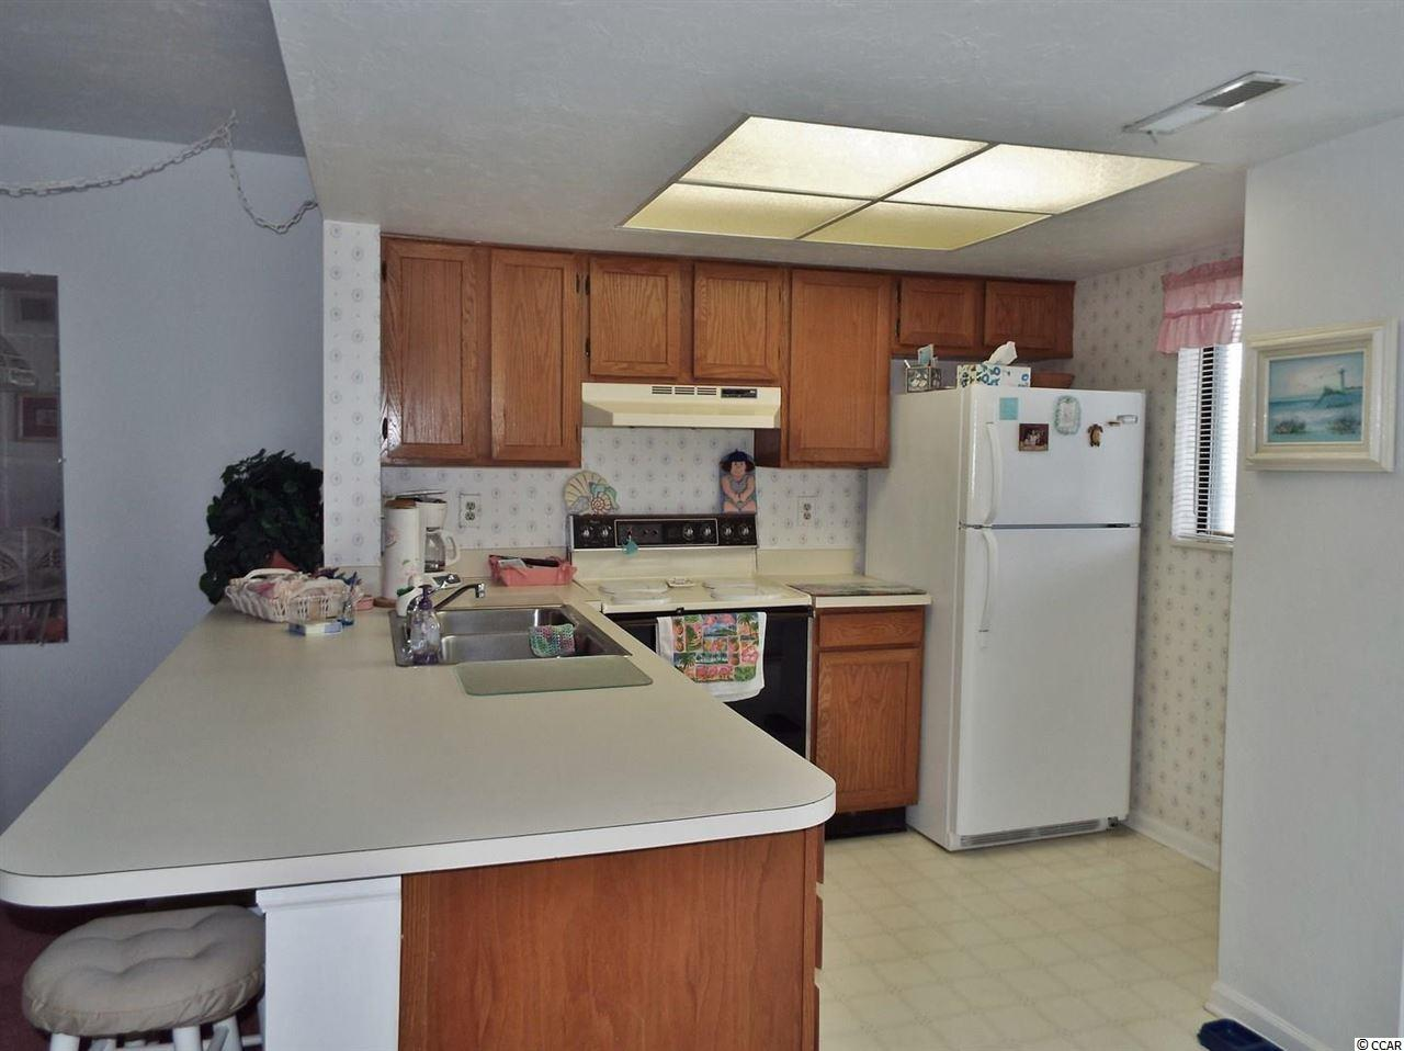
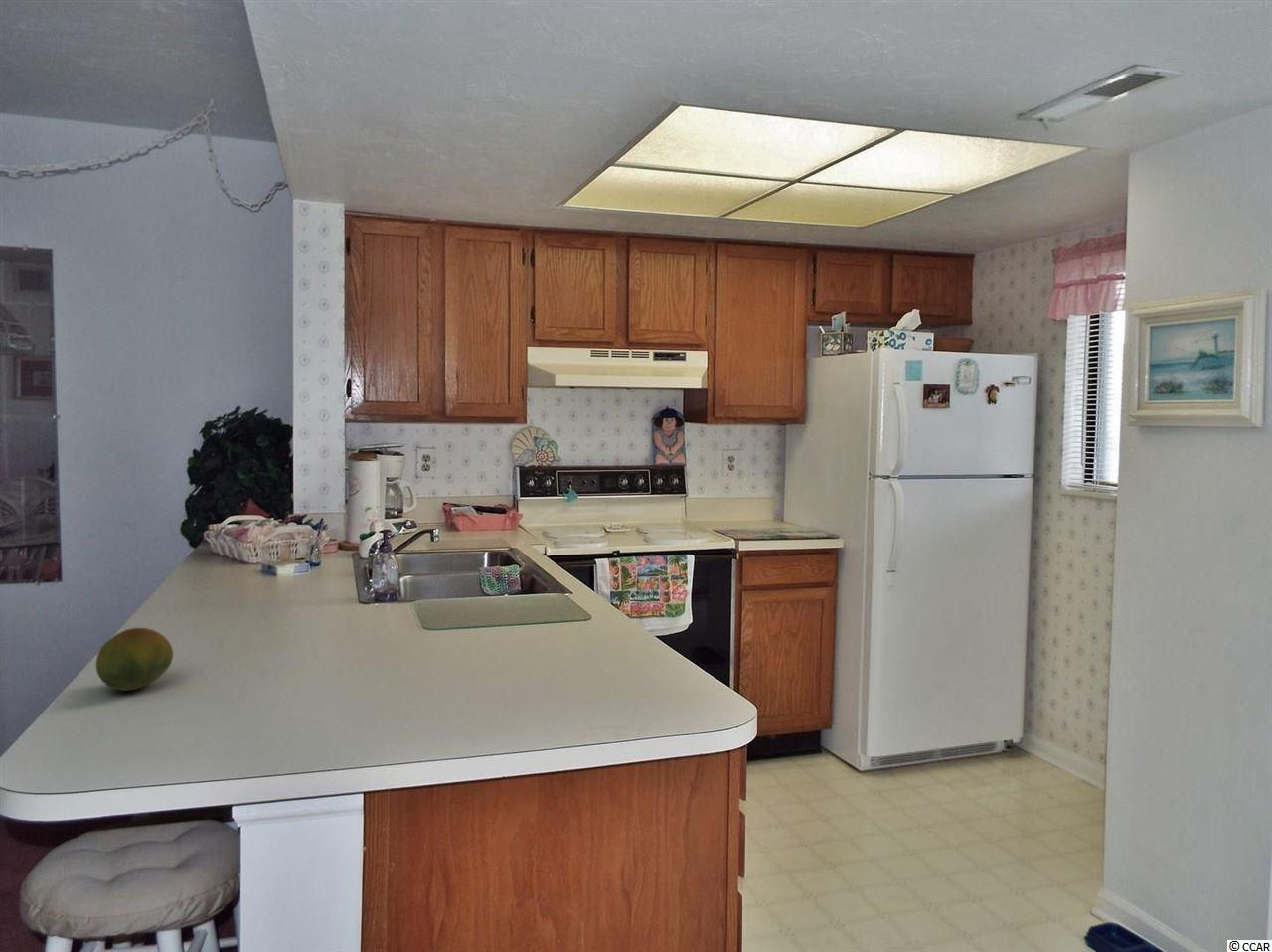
+ fruit (134, 659)
